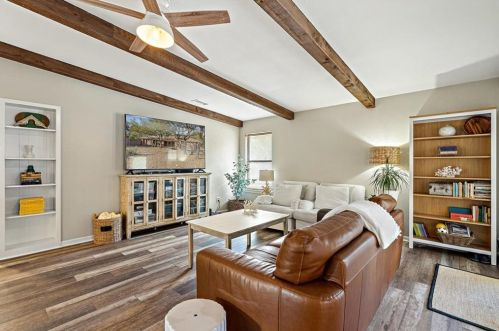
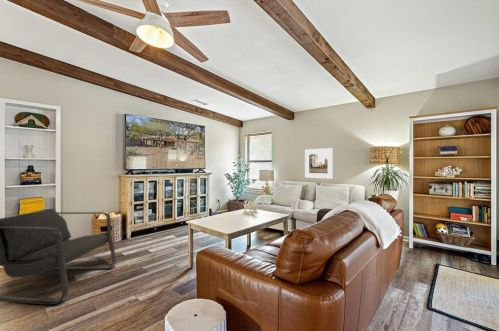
+ armchair (56, 247)
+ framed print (318, 163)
